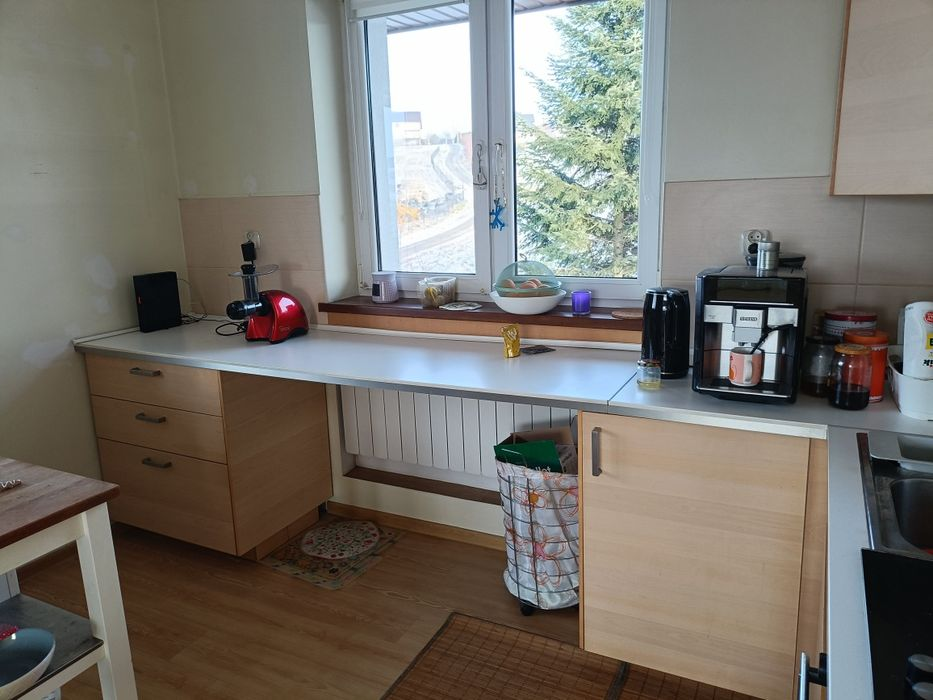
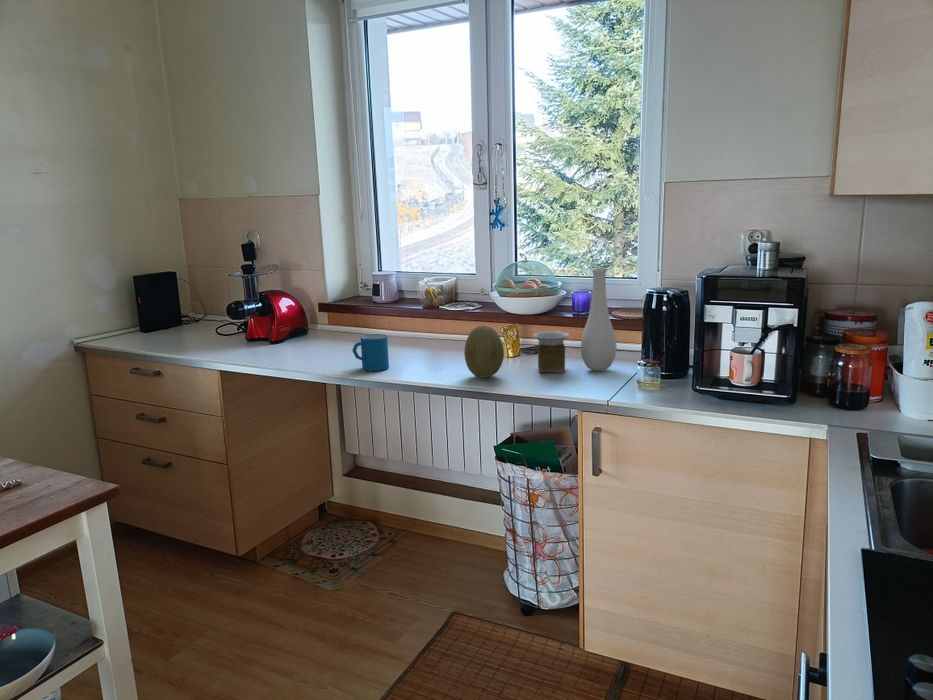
+ vase (586, 323)
+ mug (369, 353)
+ fruit (483, 351)
